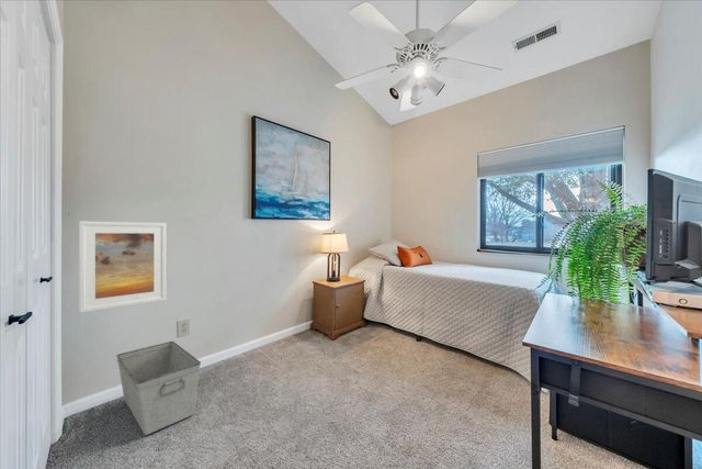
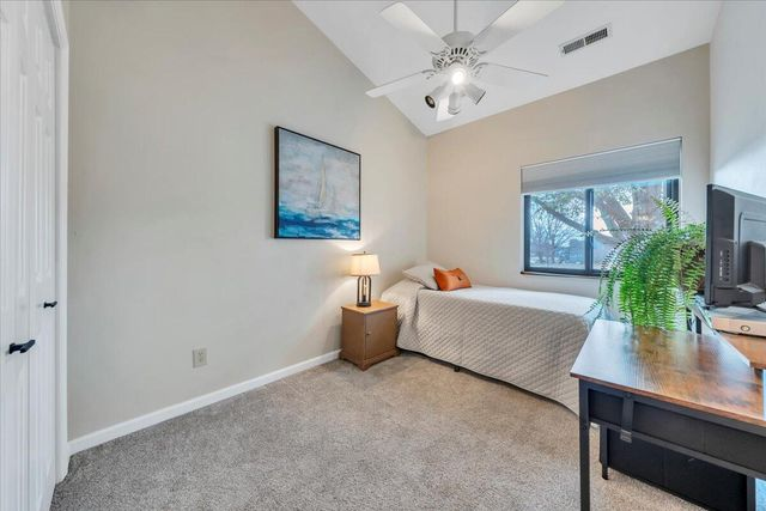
- storage bin (157, 381)
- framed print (126, 264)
